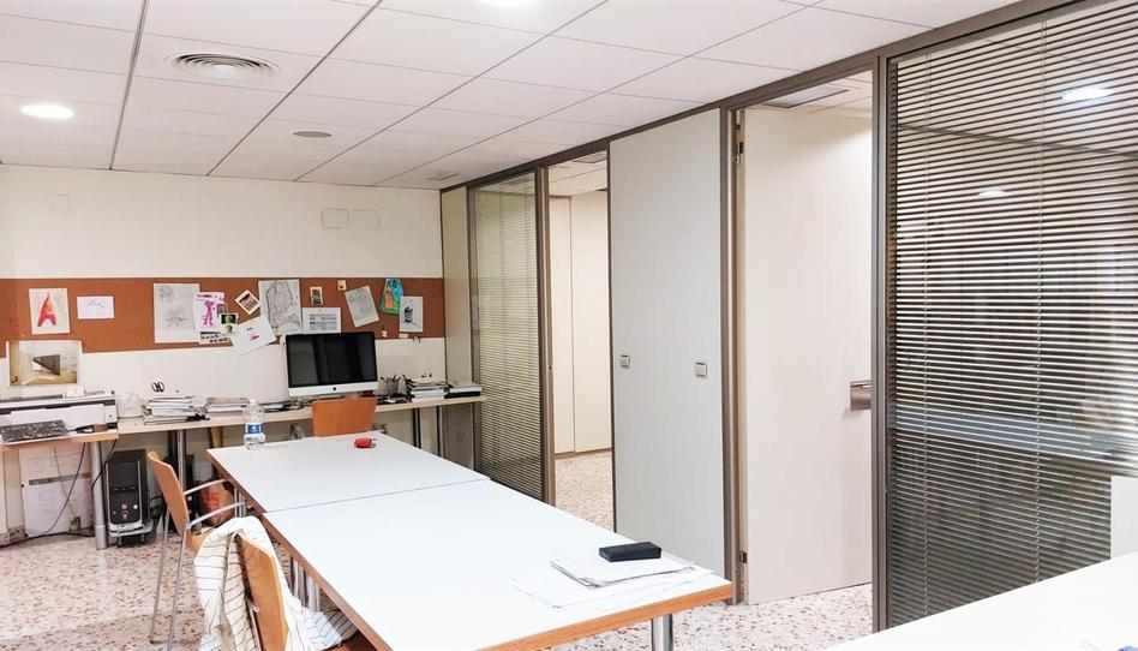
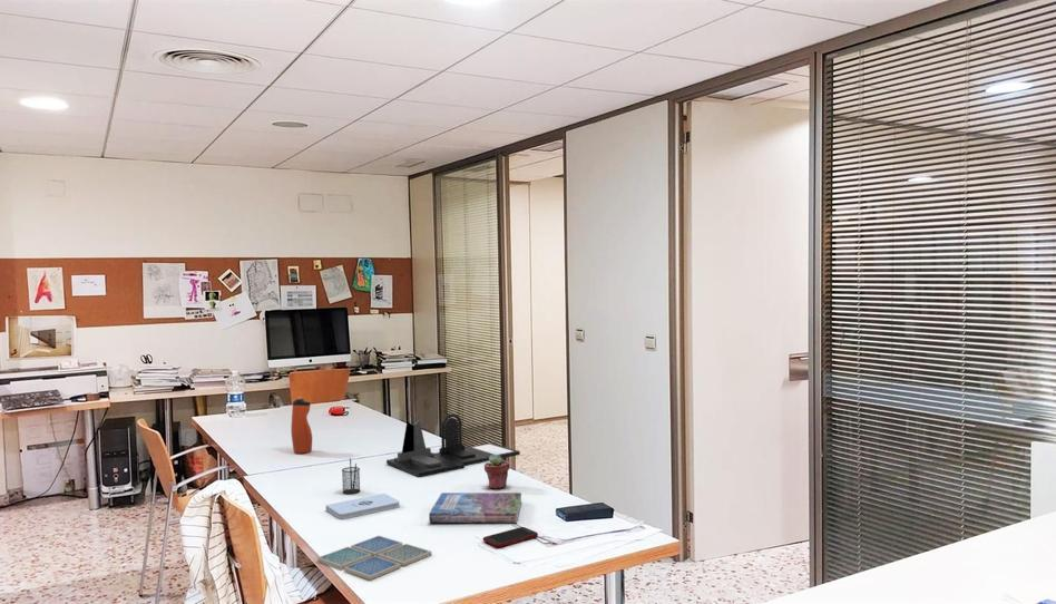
+ potted succulent (497, 470)
+ notepad (363, 505)
+ desk organizer (456, 438)
+ pencil holder (351, 475)
+ cell phone (510, 536)
+ drink coaster (374, 556)
+ book (477, 507)
+ water bottle (301, 423)
